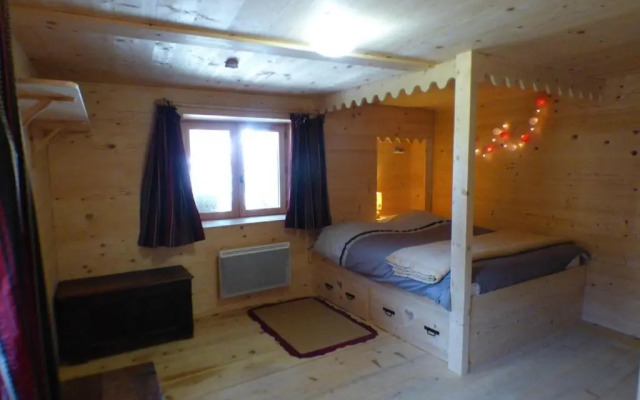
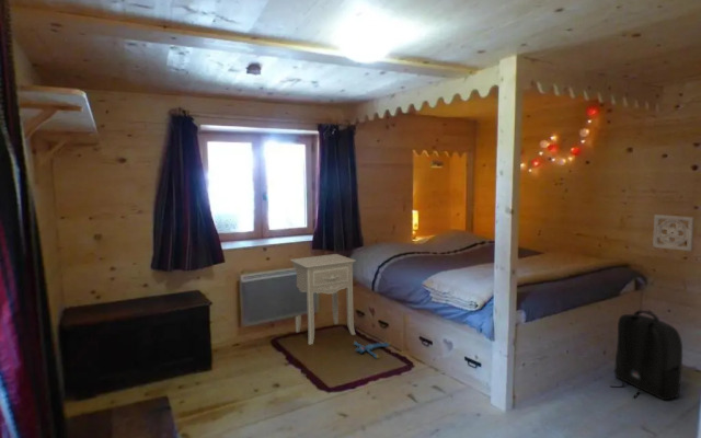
+ plush toy (374, 346)
+ wall ornament (673, 231)
+ backpack (643, 349)
+ nightstand (324, 292)
